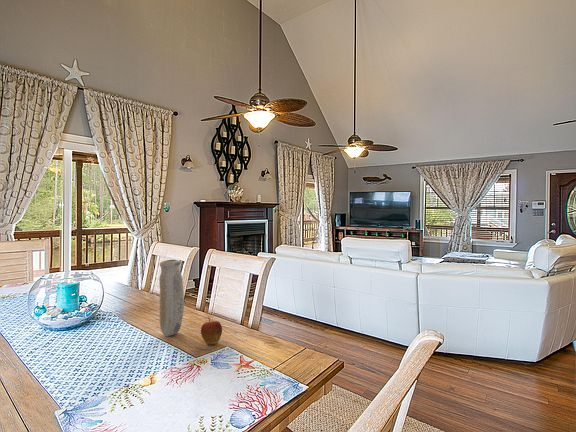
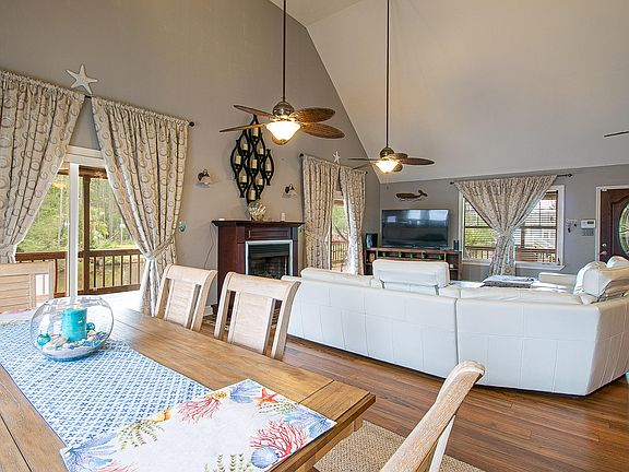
- vase (171, 297)
- apple (211, 330)
